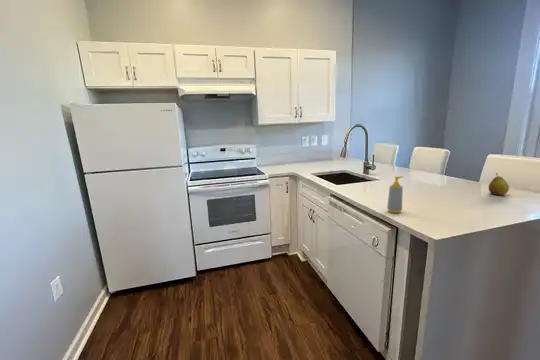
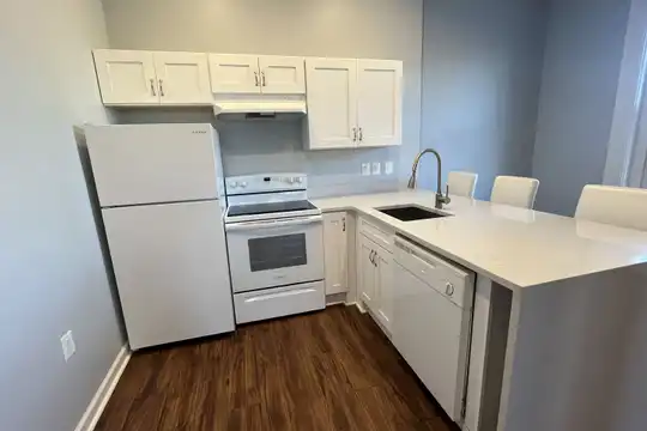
- soap bottle (395, 194)
- fruit (499, 184)
